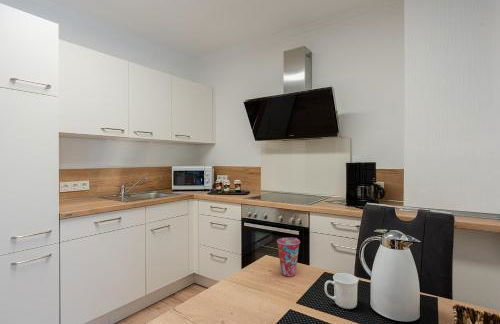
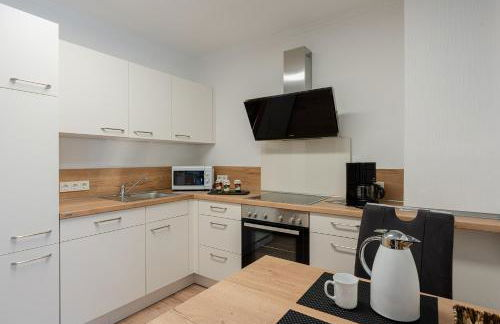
- cup (288, 256)
